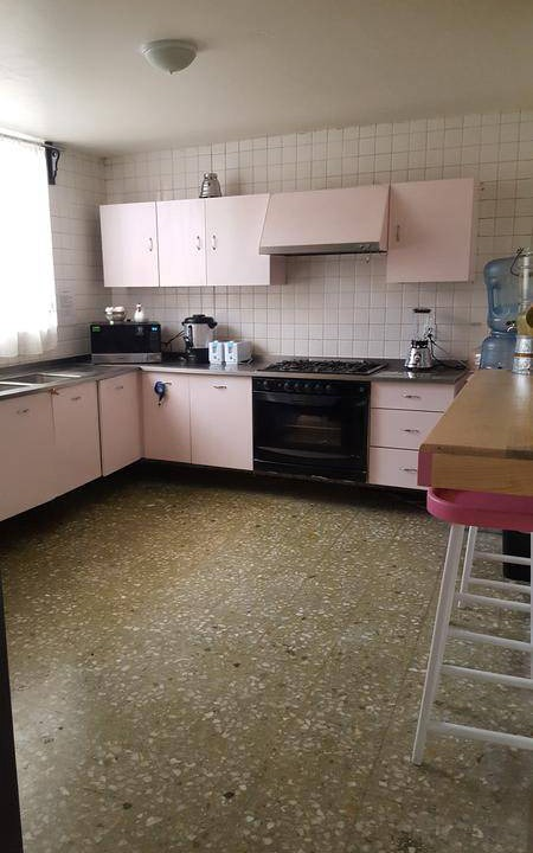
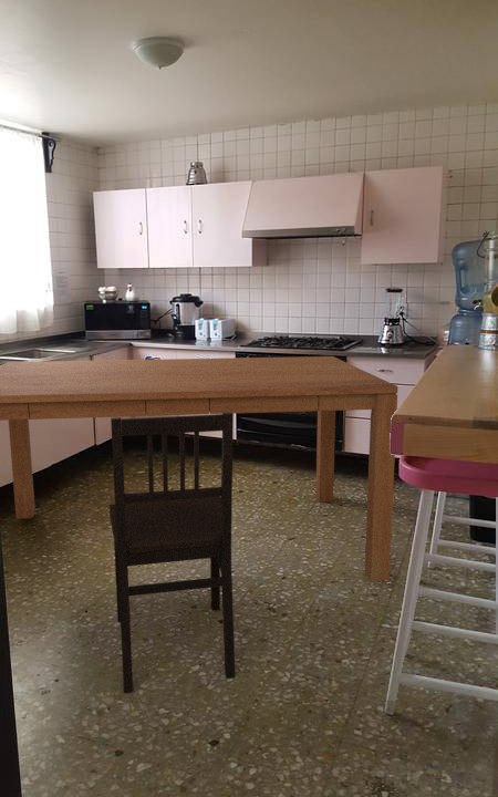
+ dining chair (170, 528)
+ dining table (178, 414)
